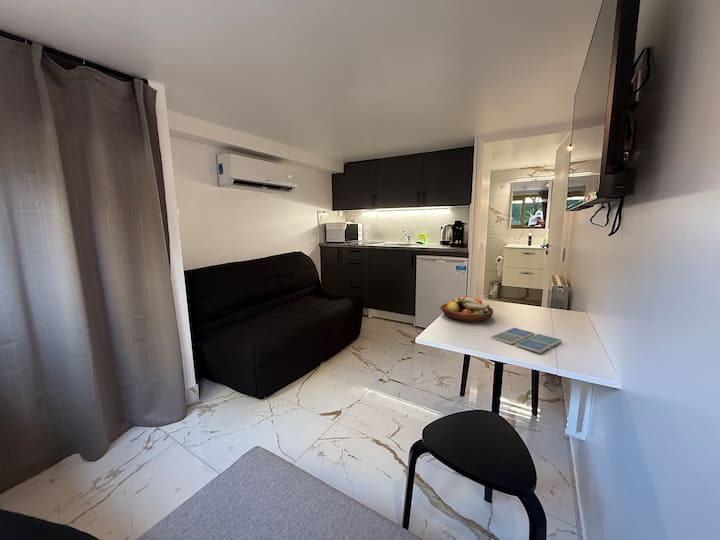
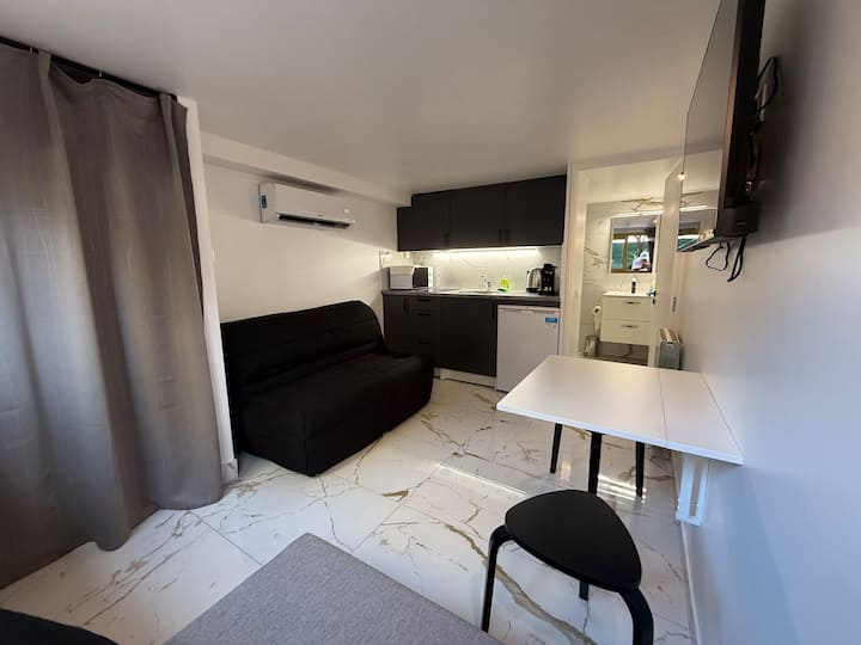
- drink coaster (525, 339)
- fruit bowl (466, 306)
